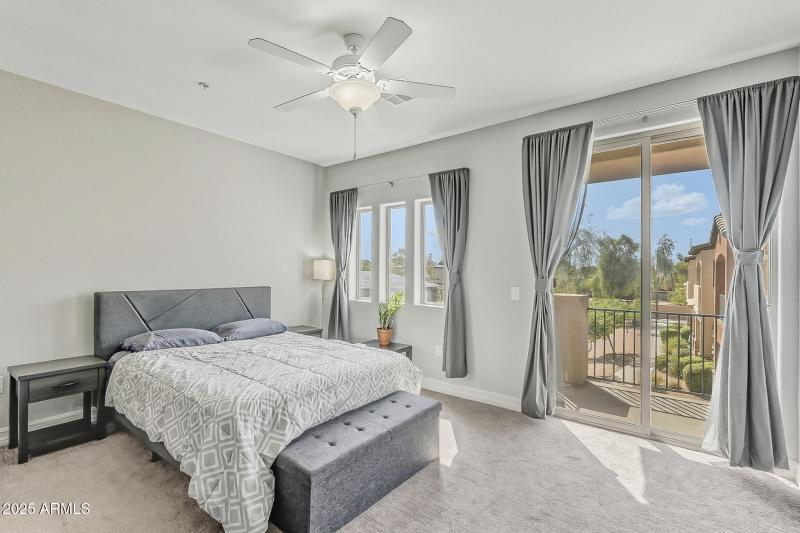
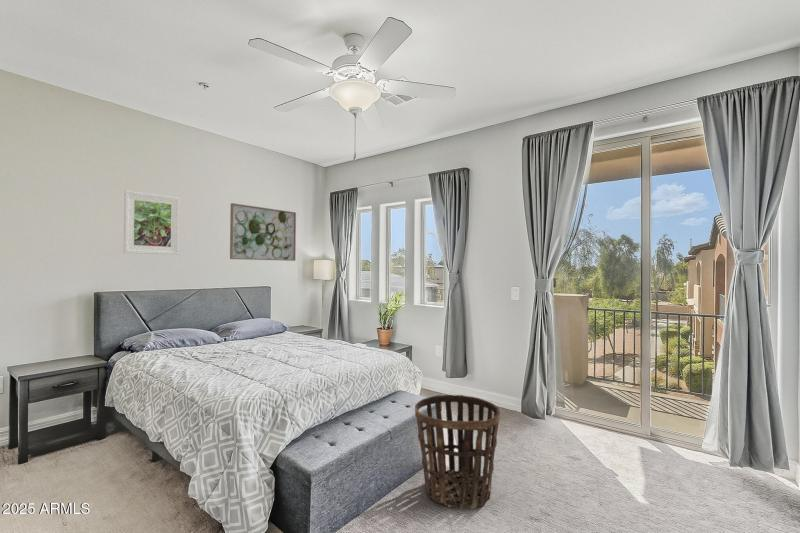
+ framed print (152, 224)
+ basket (456, 448)
+ wall art (265, 234)
